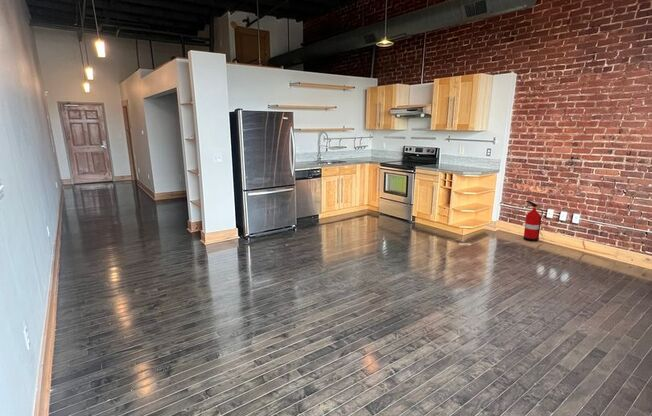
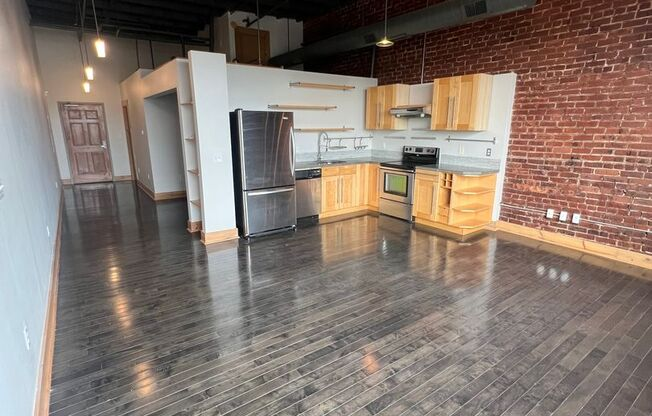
- fire extinguisher (532, 221)
